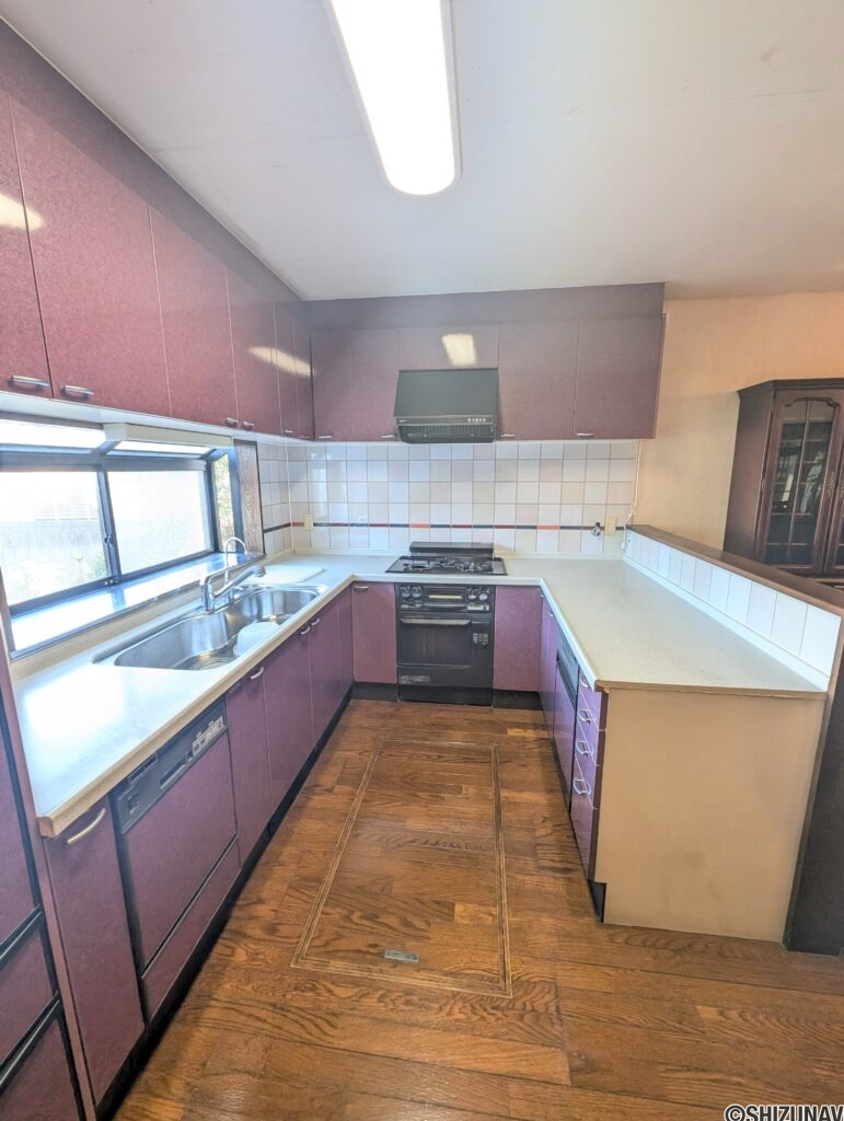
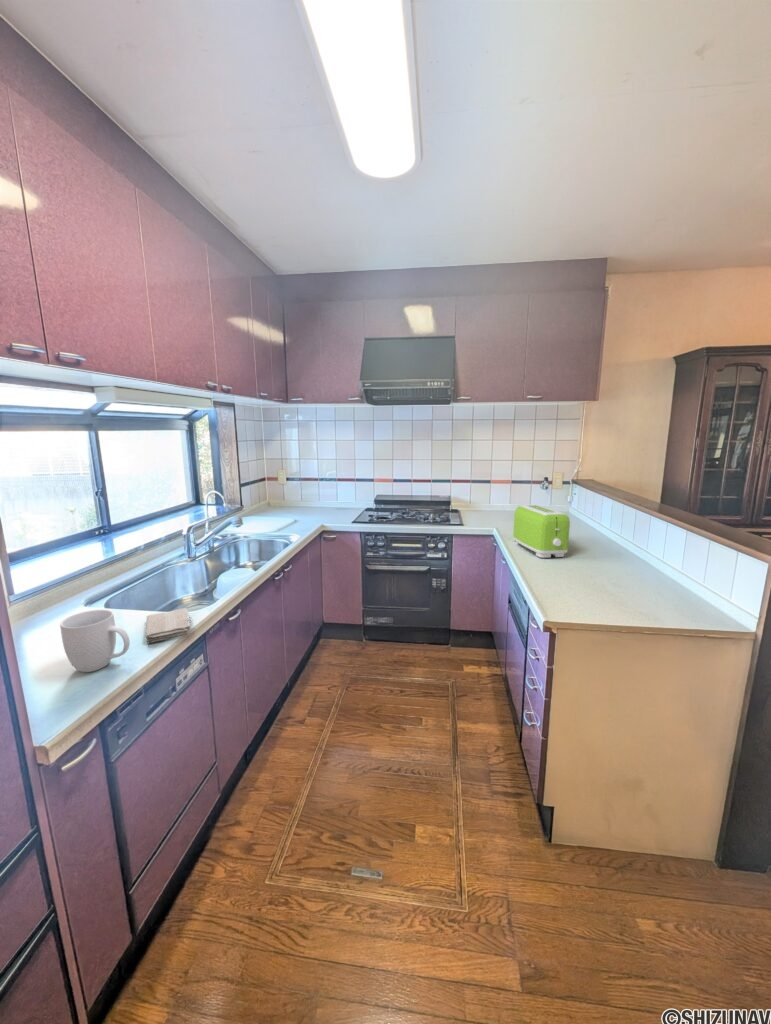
+ mug (95, 641)
+ toaster (539, 529)
+ washcloth (167, 623)
